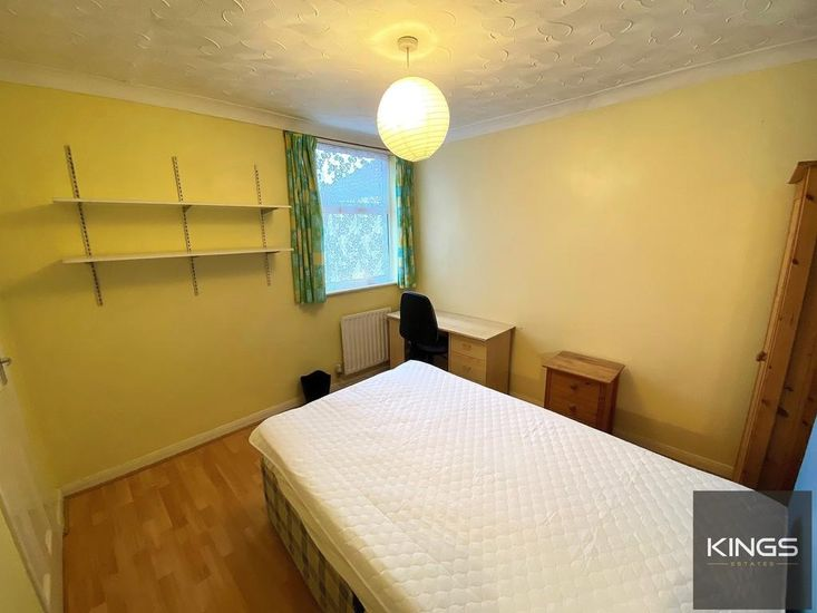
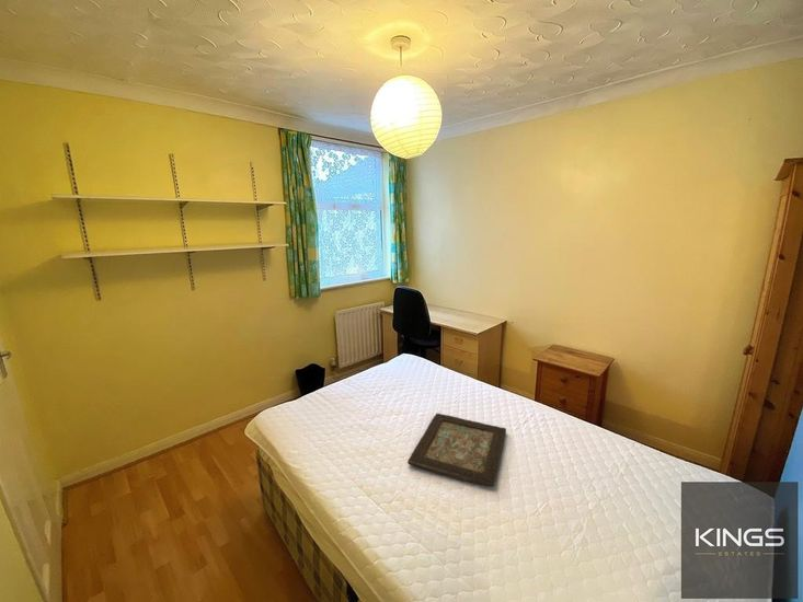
+ decorative tray (460, 444)
